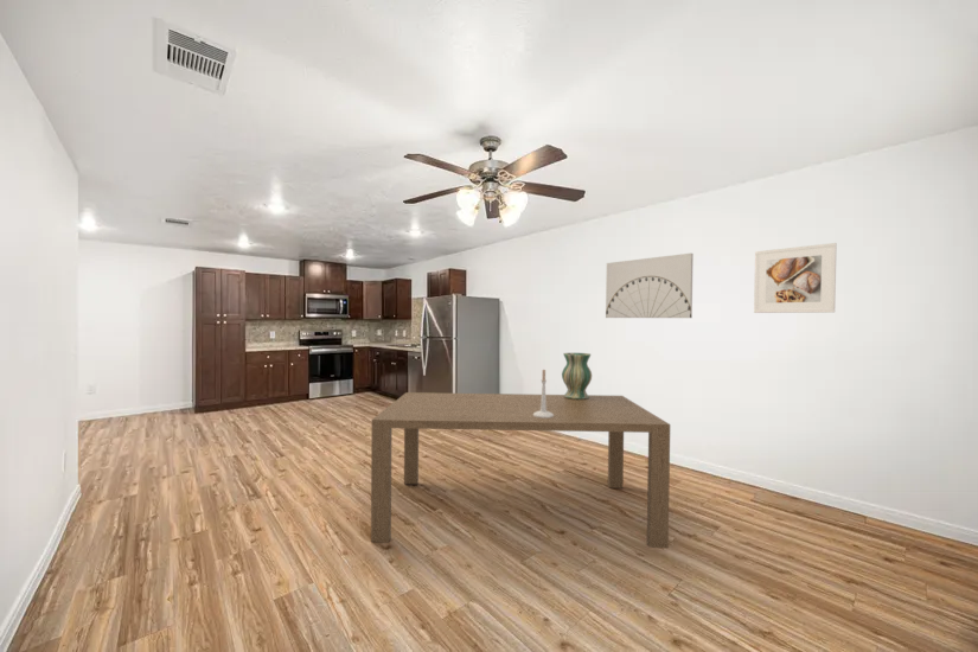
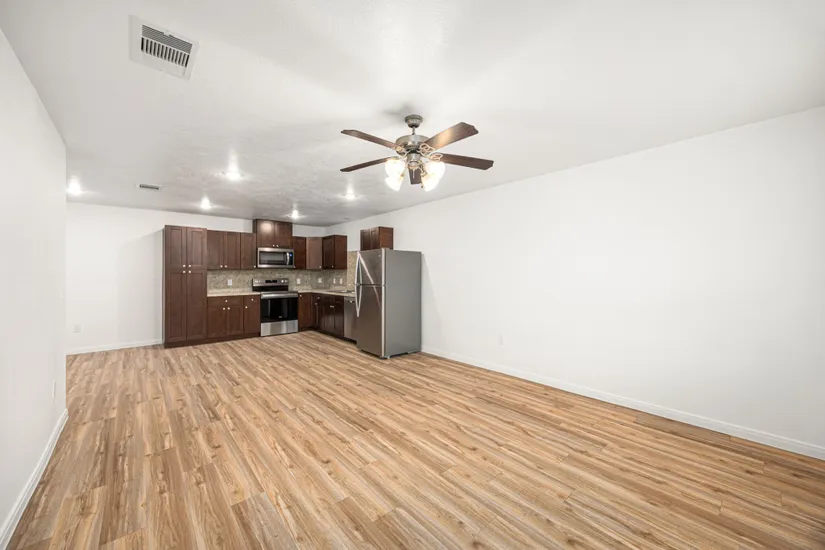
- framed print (792, 280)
- wall art (645, 288)
- dining table (516, 429)
- vase (576, 375)
- candlestick (543, 391)
